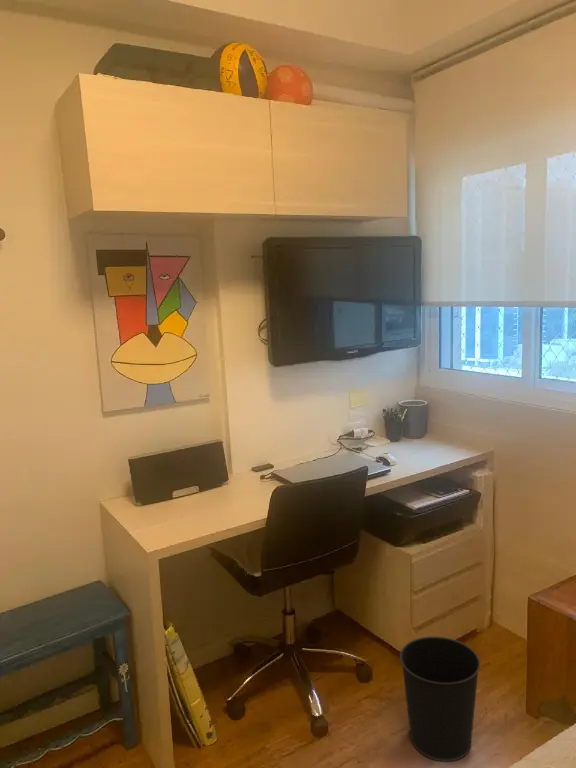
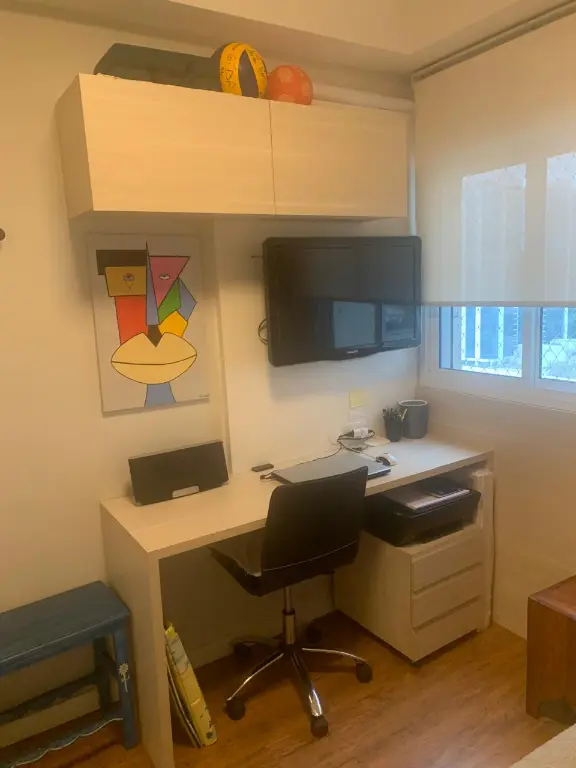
- wastebasket (439, 699)
